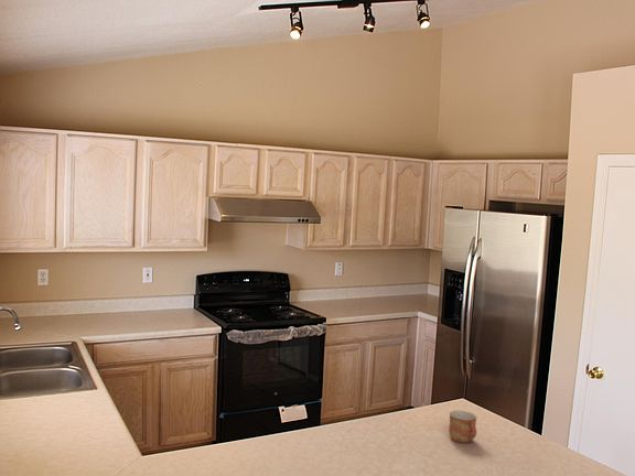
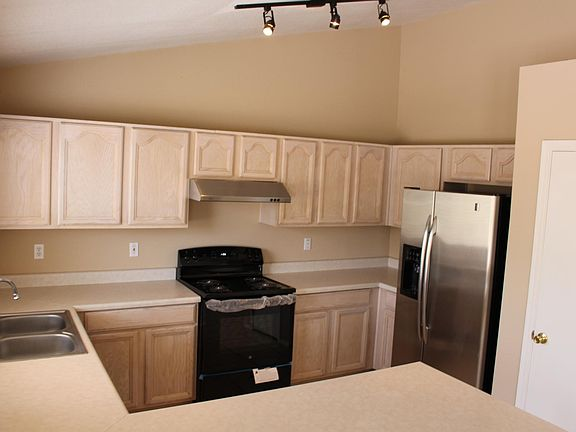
- mug (464, 428)
